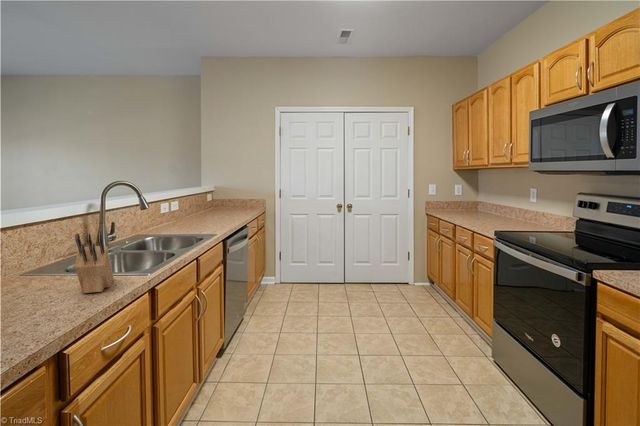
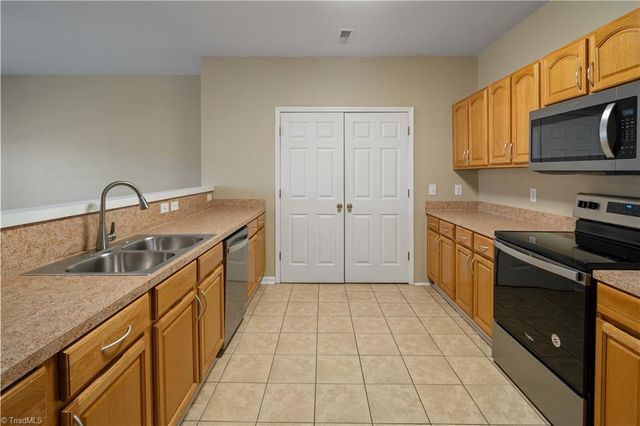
- knife block (94, 259)
